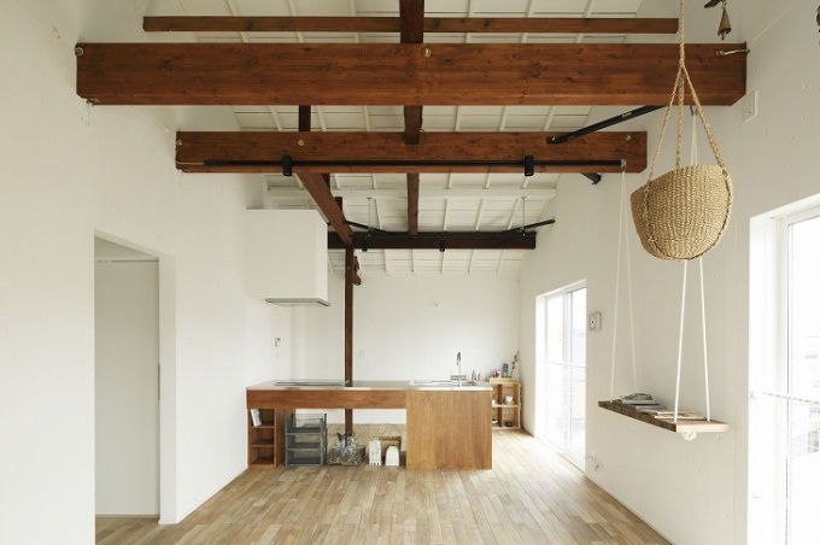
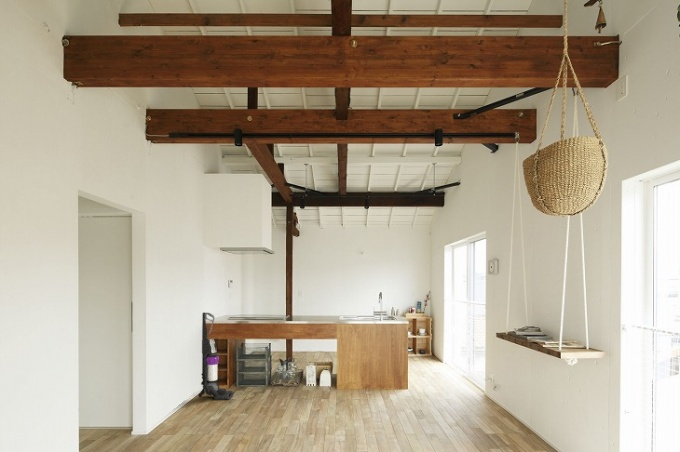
+ vacuum cleaner (215, 354)
